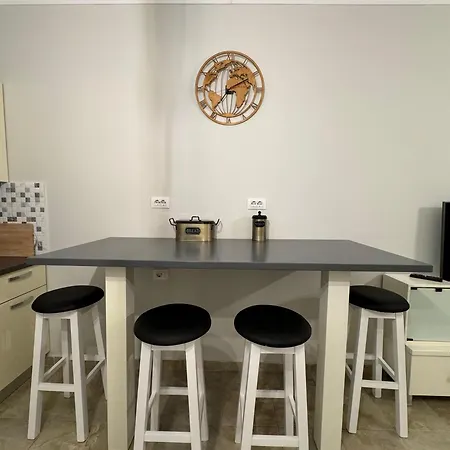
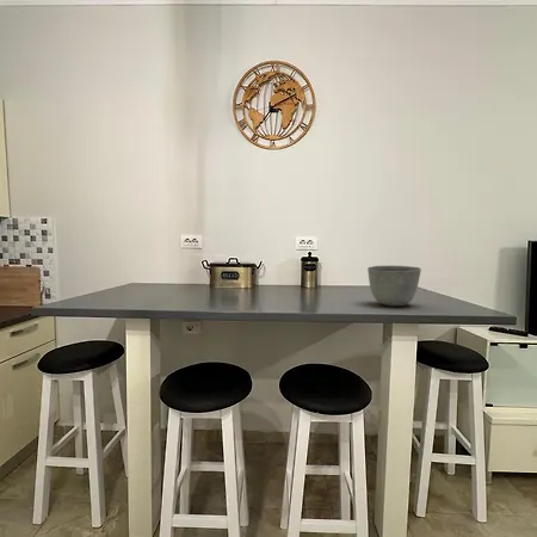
+ bowl (393, 285)
